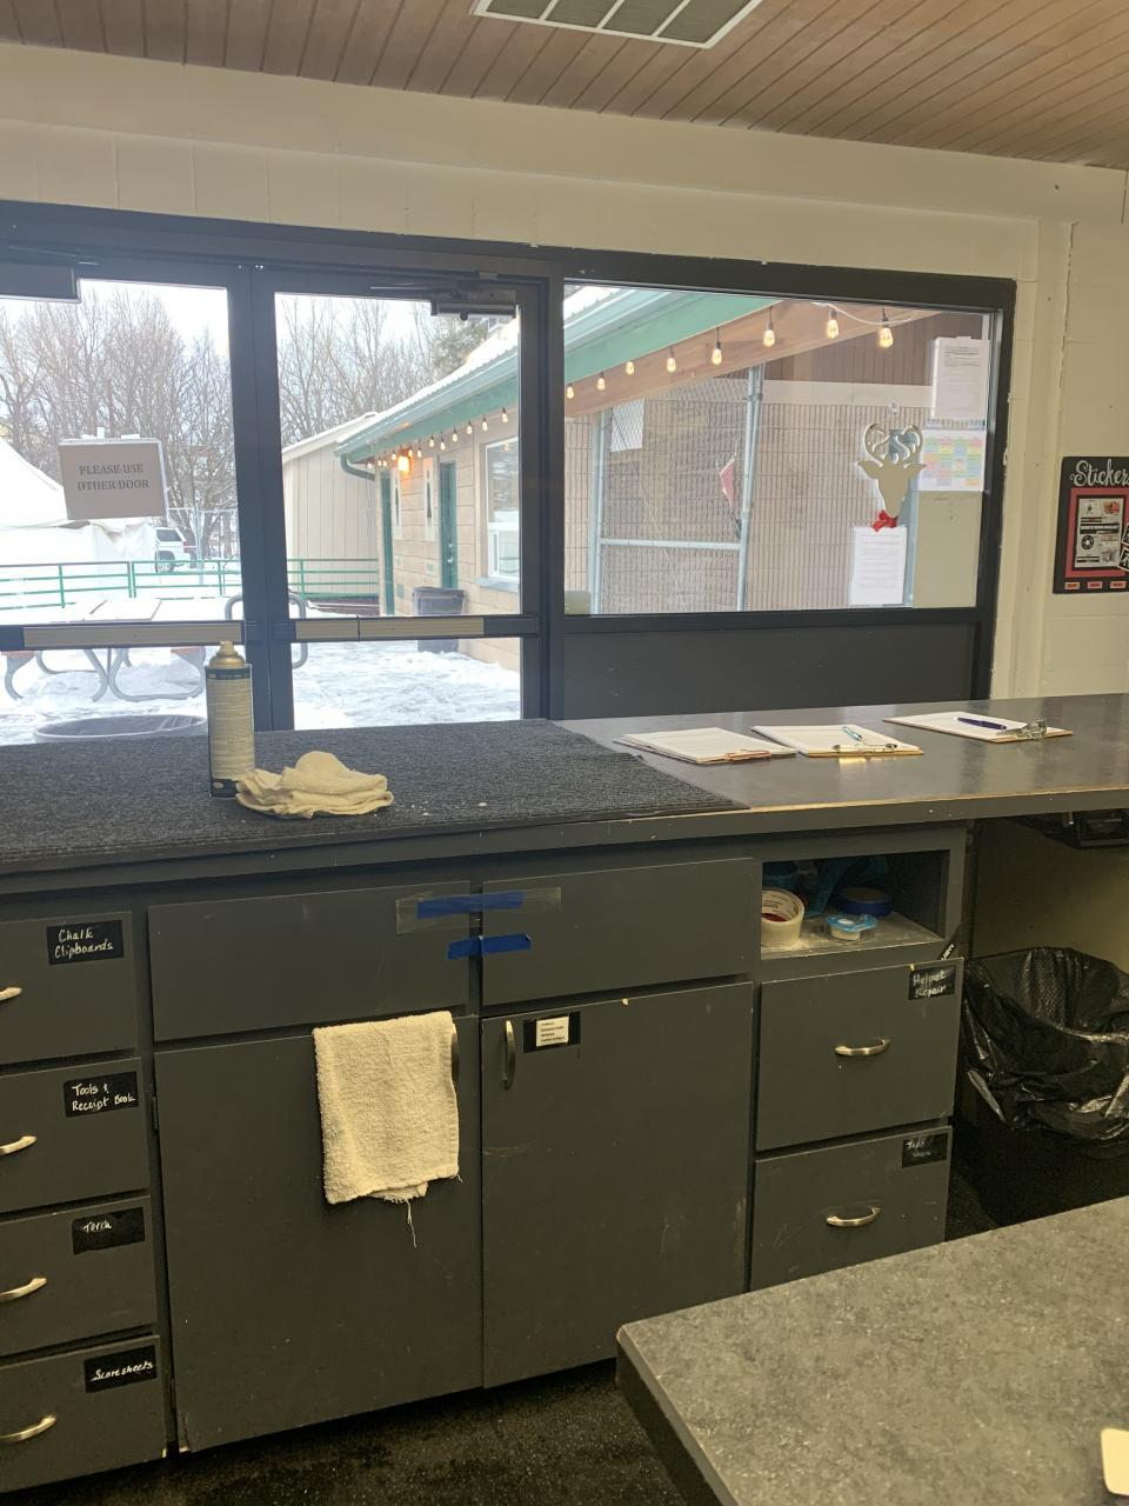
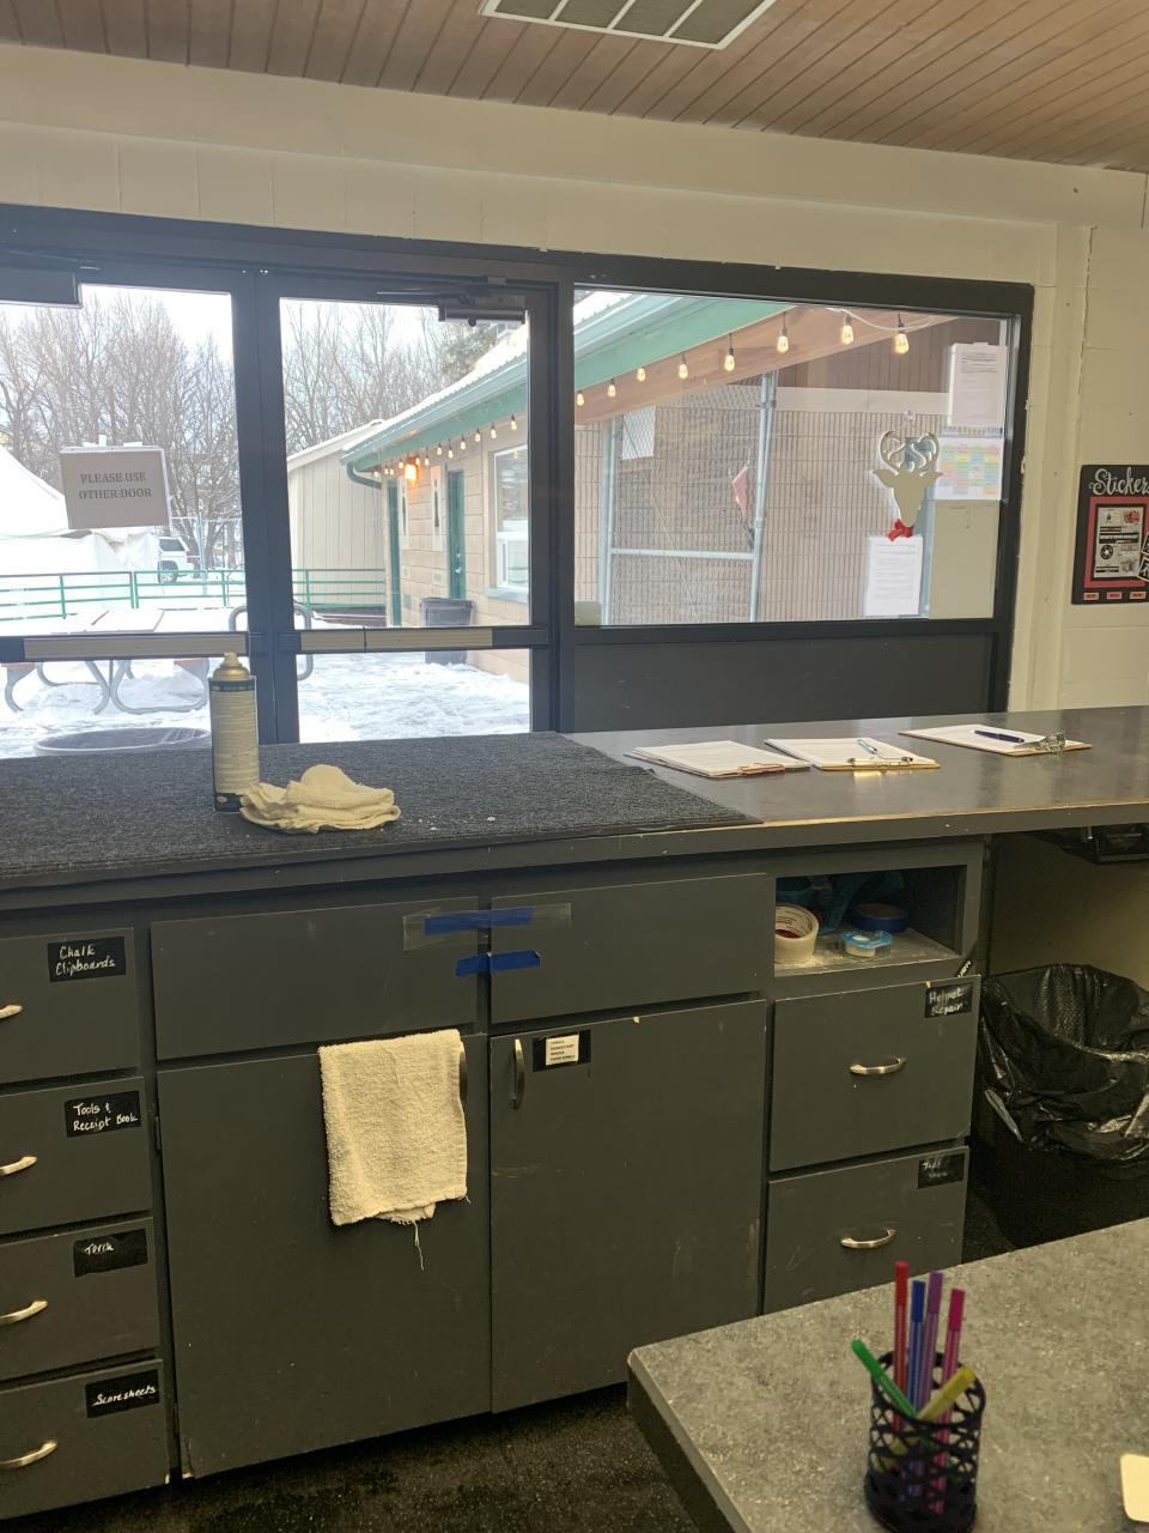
+ pen holder (911, 1398)
